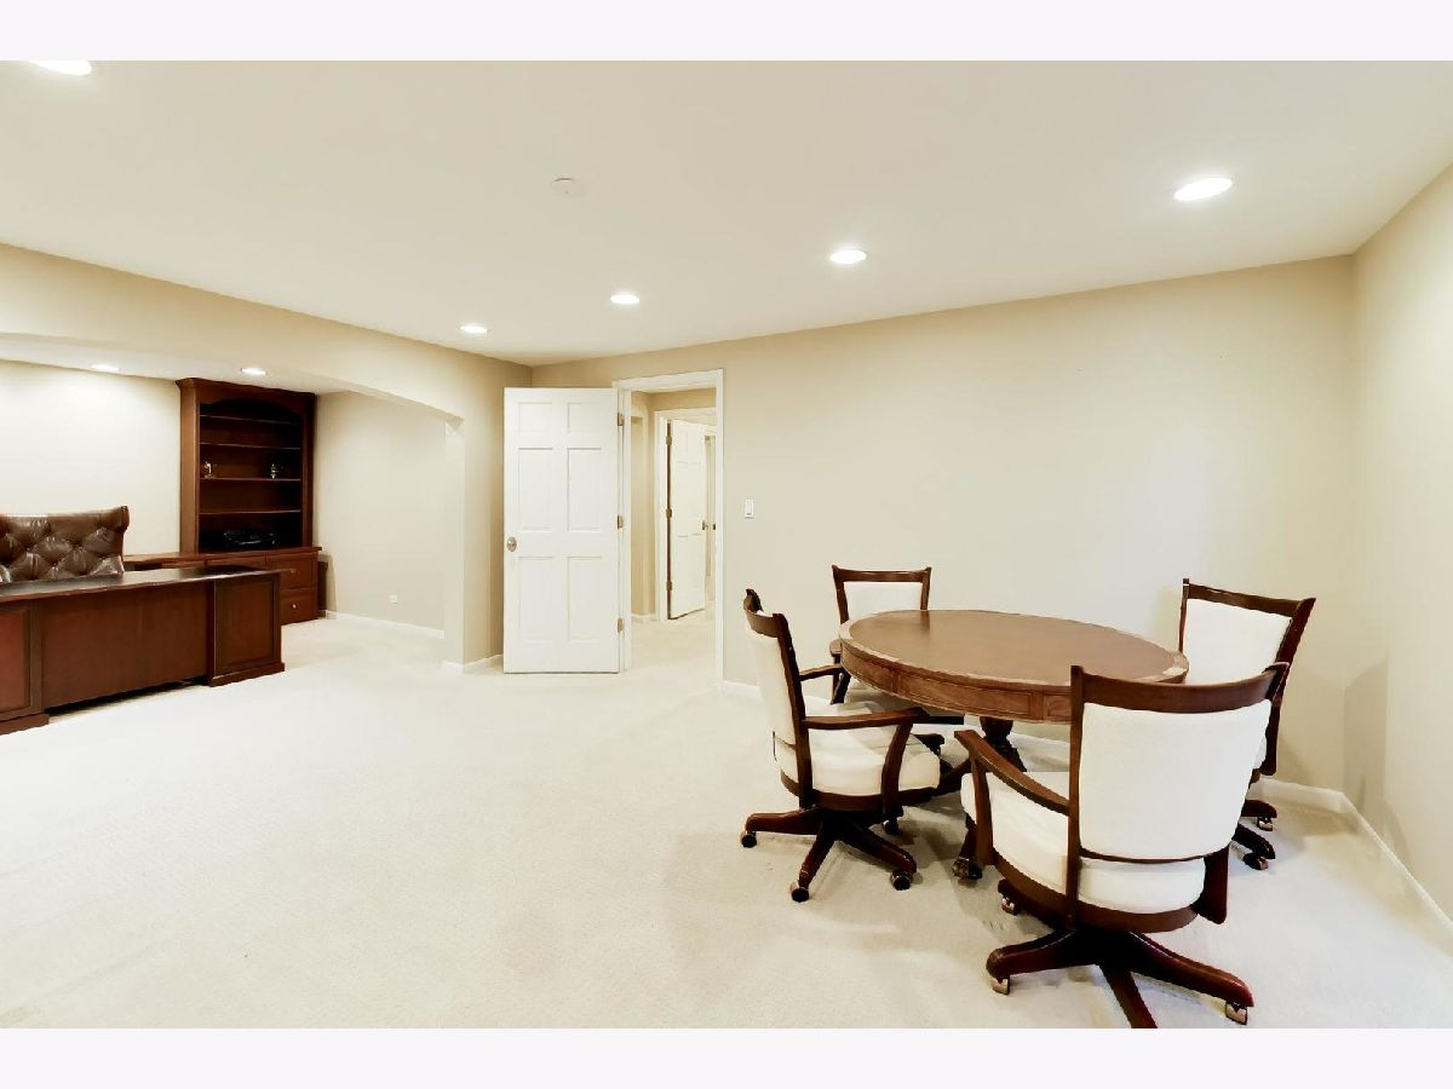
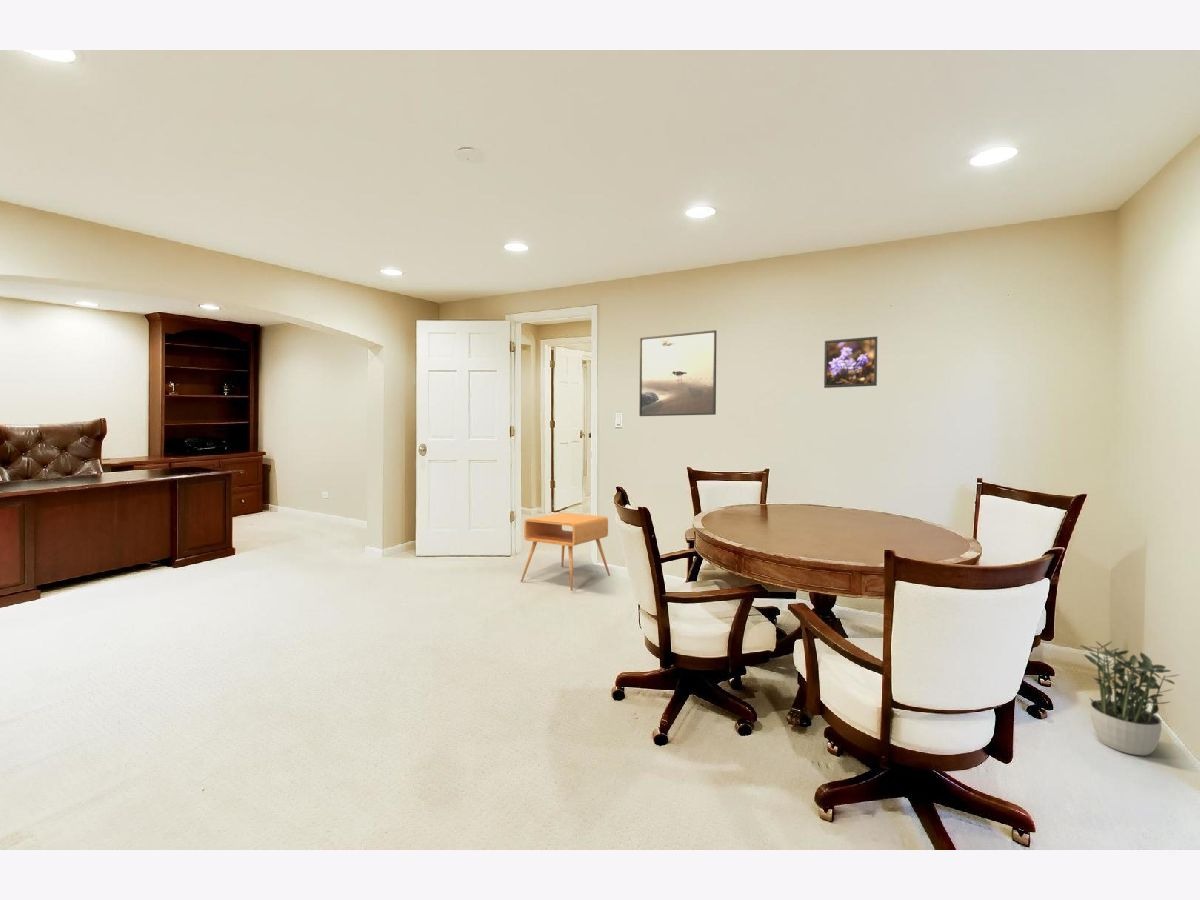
+ side table (568, 548)
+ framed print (850, 362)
+ potted plant (1125, 693)
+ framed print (676, 374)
